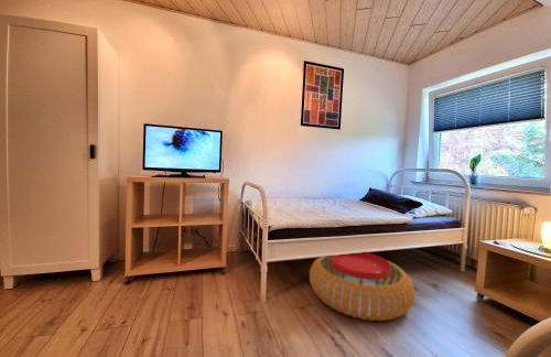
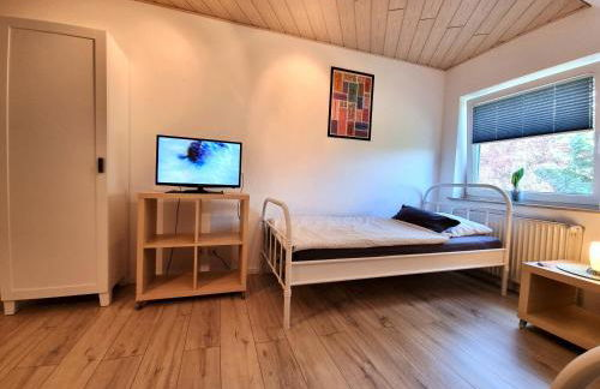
- pouf (358, 277)
